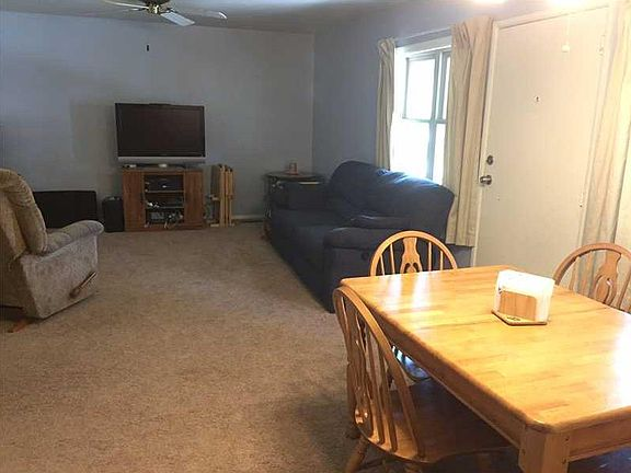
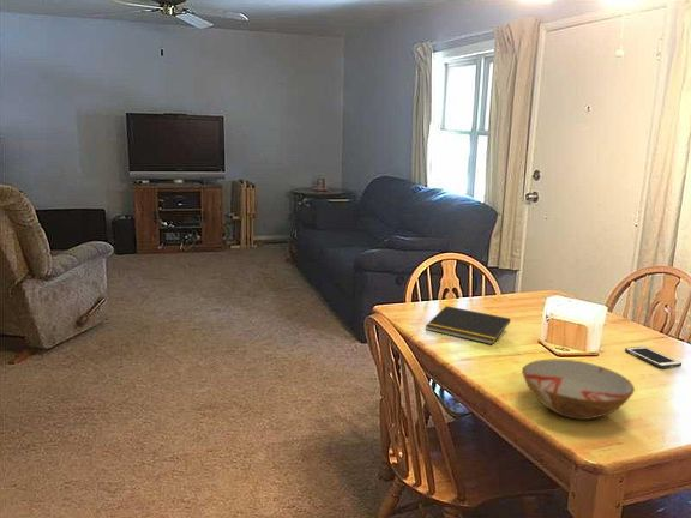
+ cell phone (651, 356)
+ notepad (467, 324)
+ bowl (575, 393)
